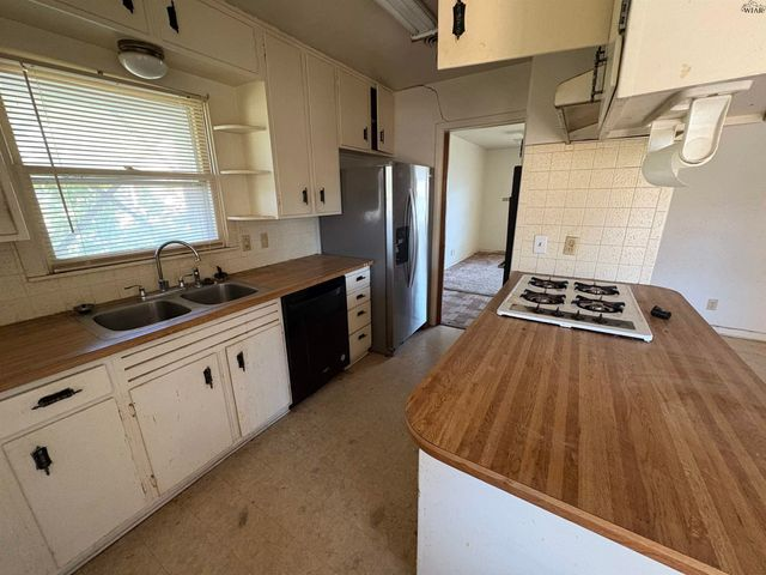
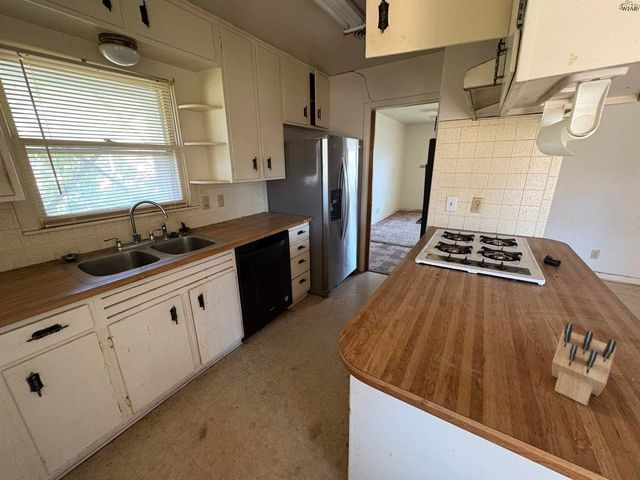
+ knife block (584, 351)
